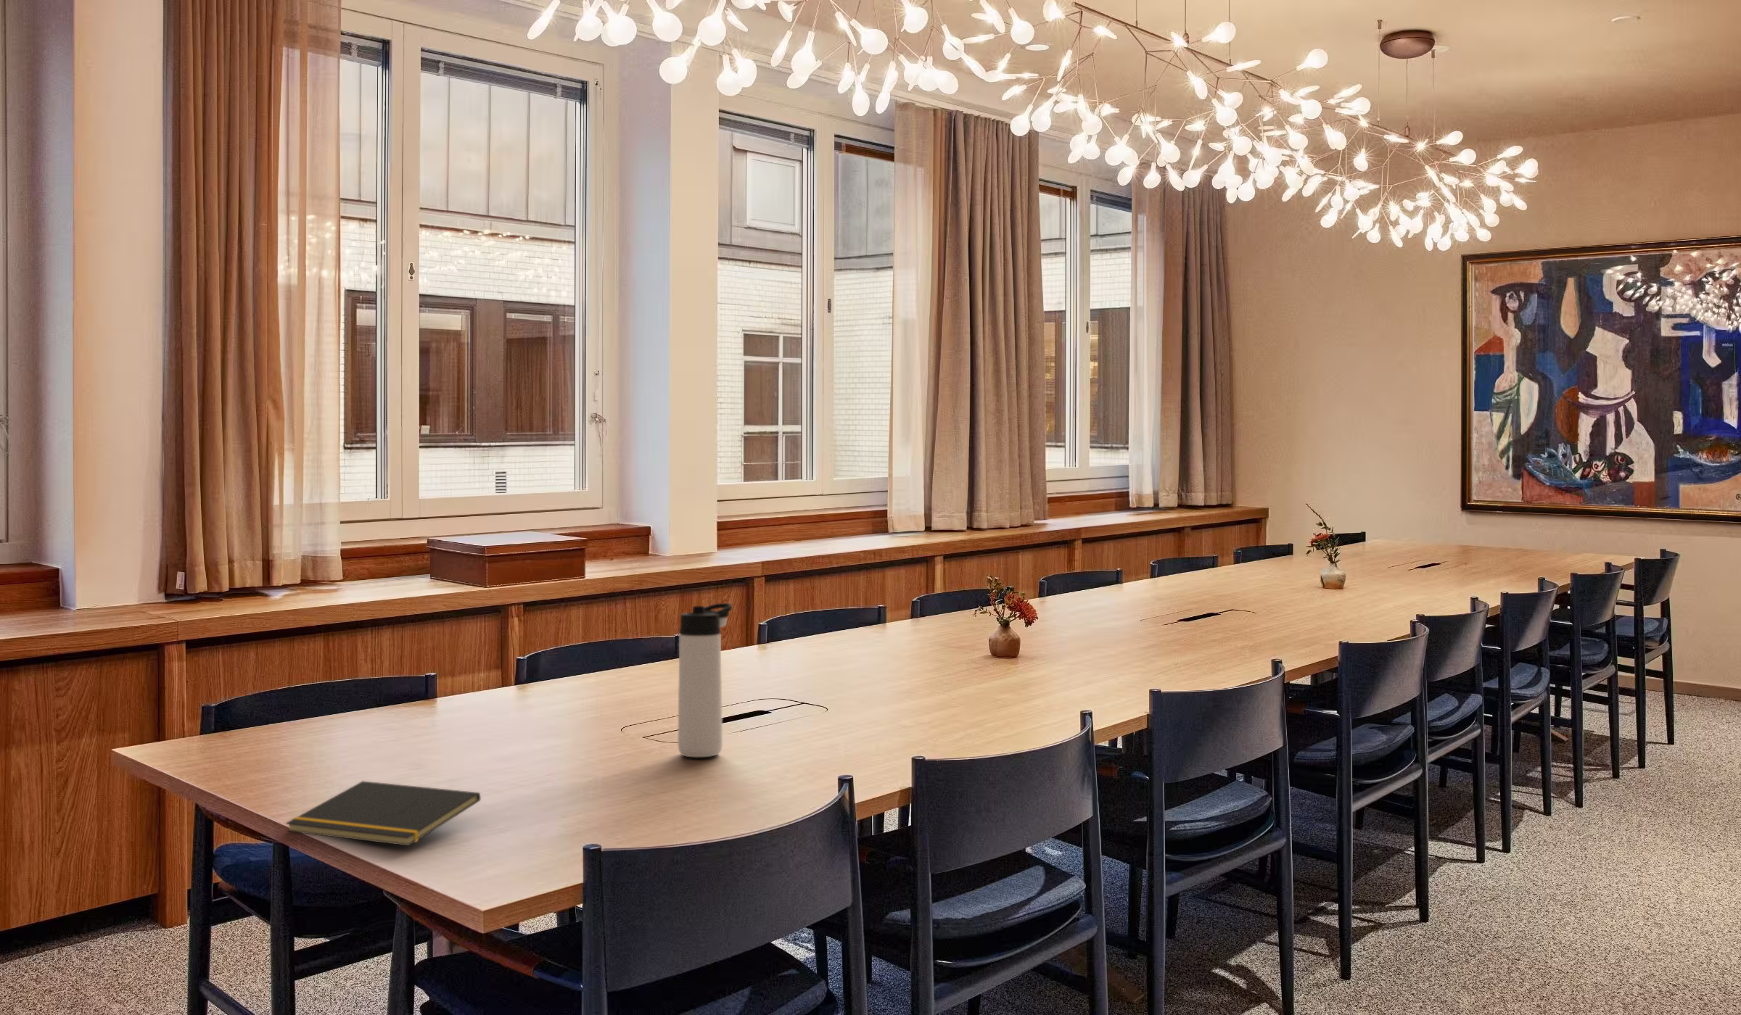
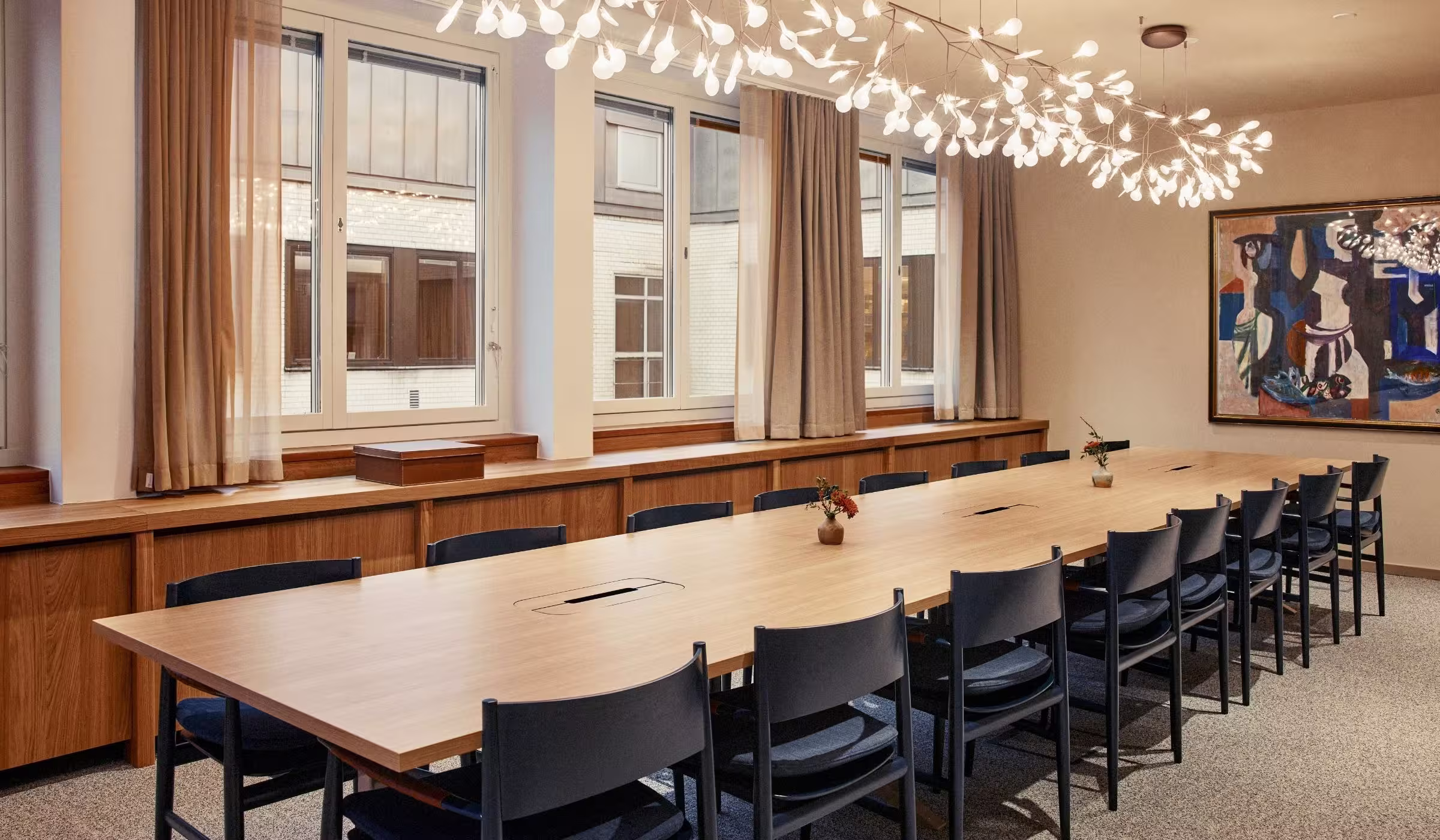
- notepad (384, 811)
- thermos bottle (706, 679)
